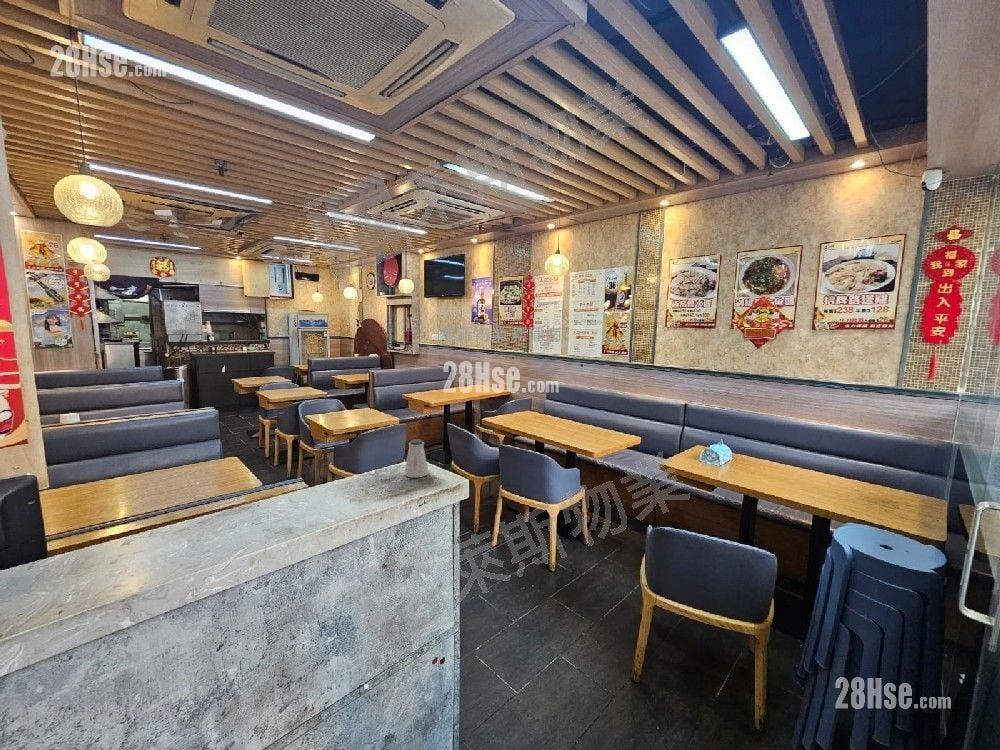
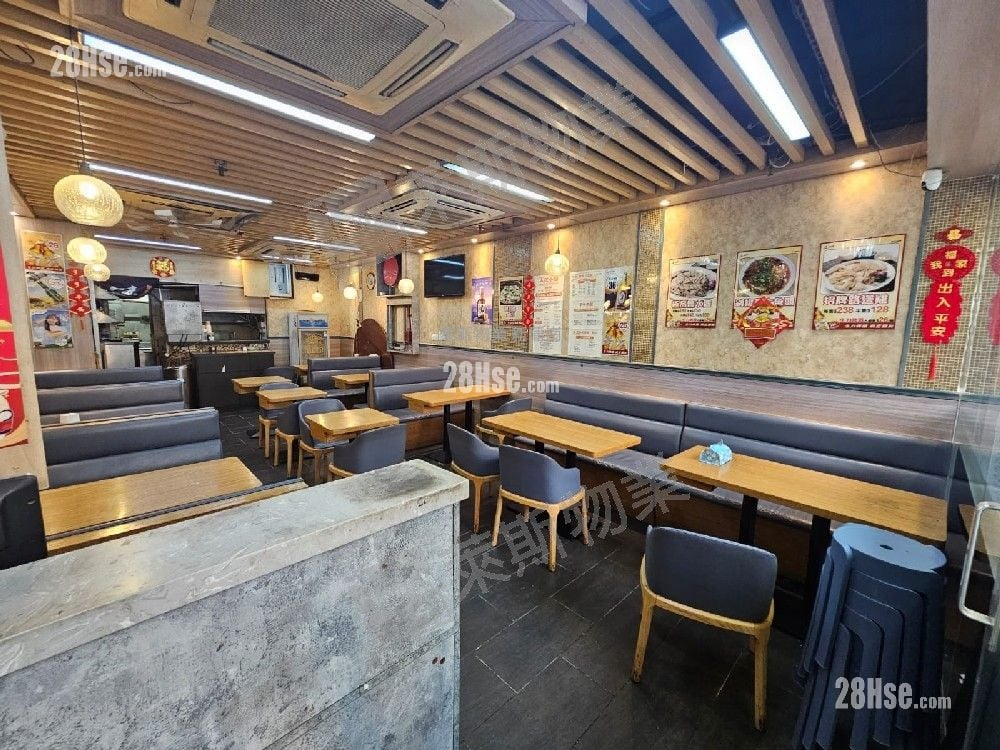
- saltshaker (416, 457)
